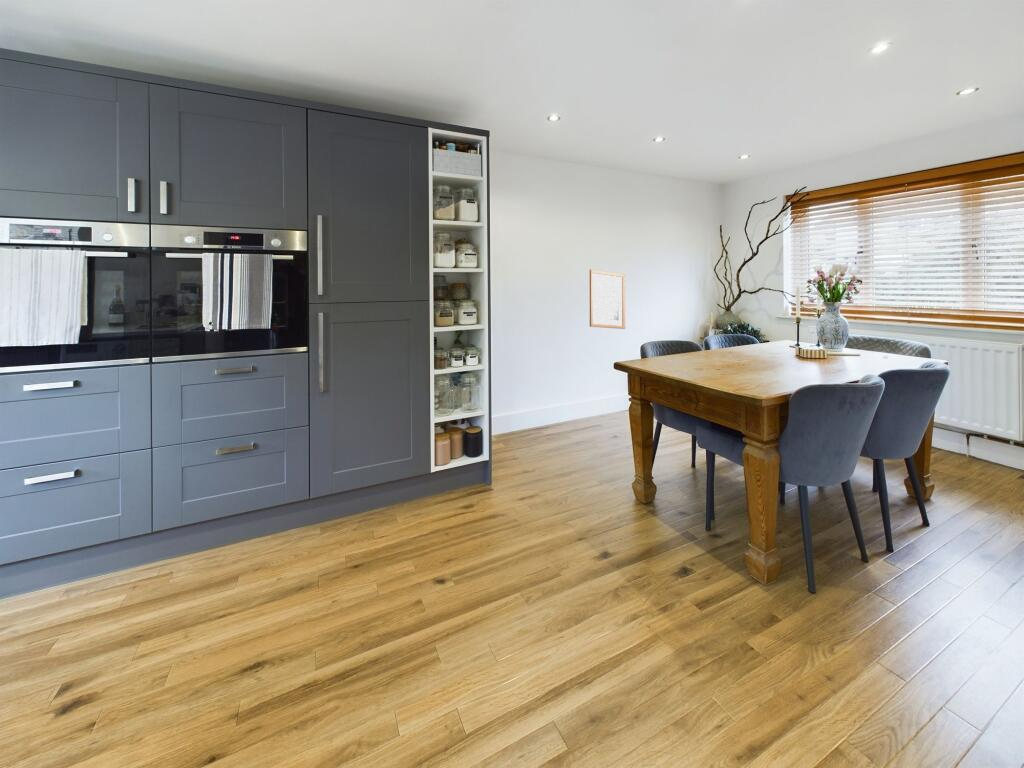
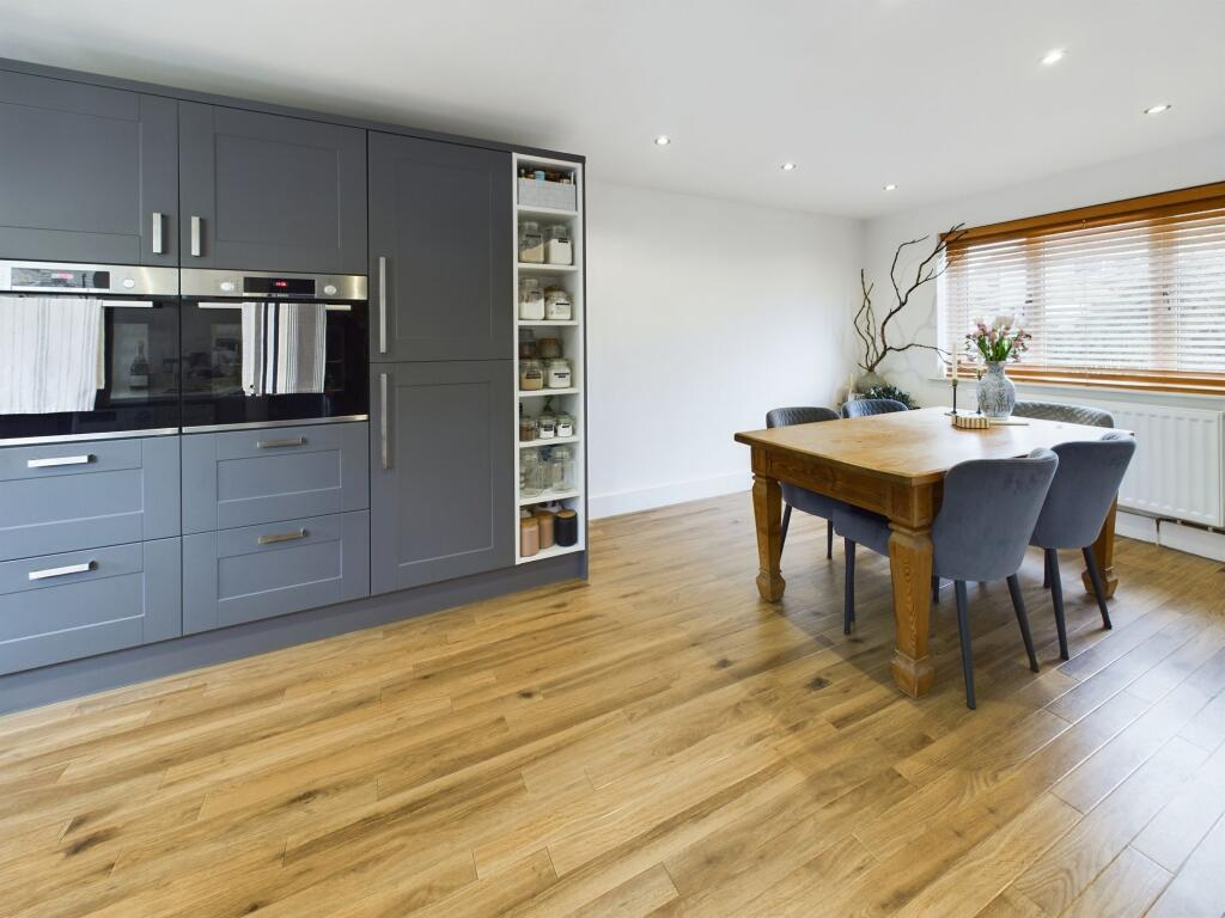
- wall art (607, 299)
